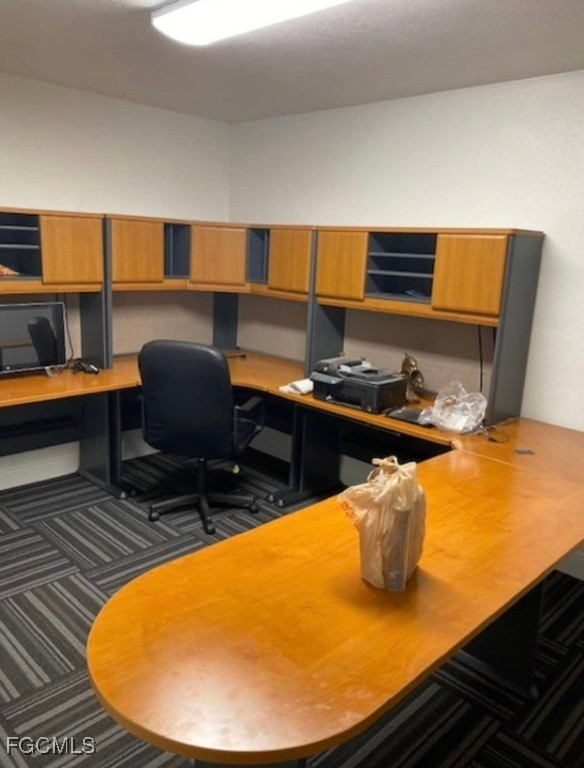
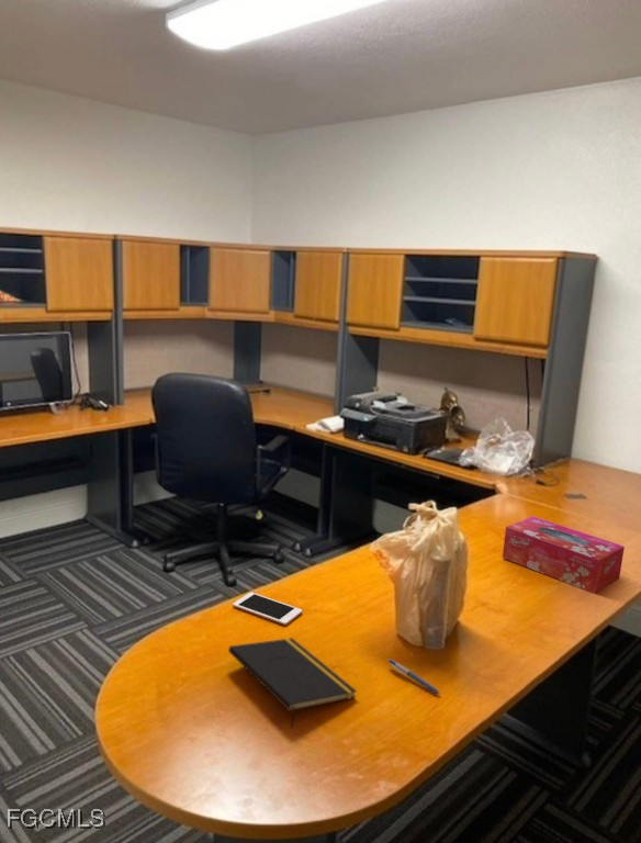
+ tissue box (561, 552)
+ notepad (290, 671)
+ cell phone (267, 607)
+ pen (412, 676)
